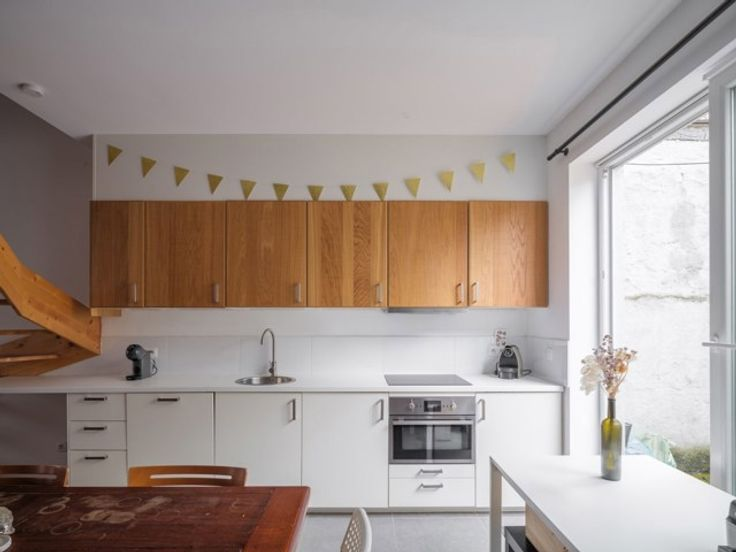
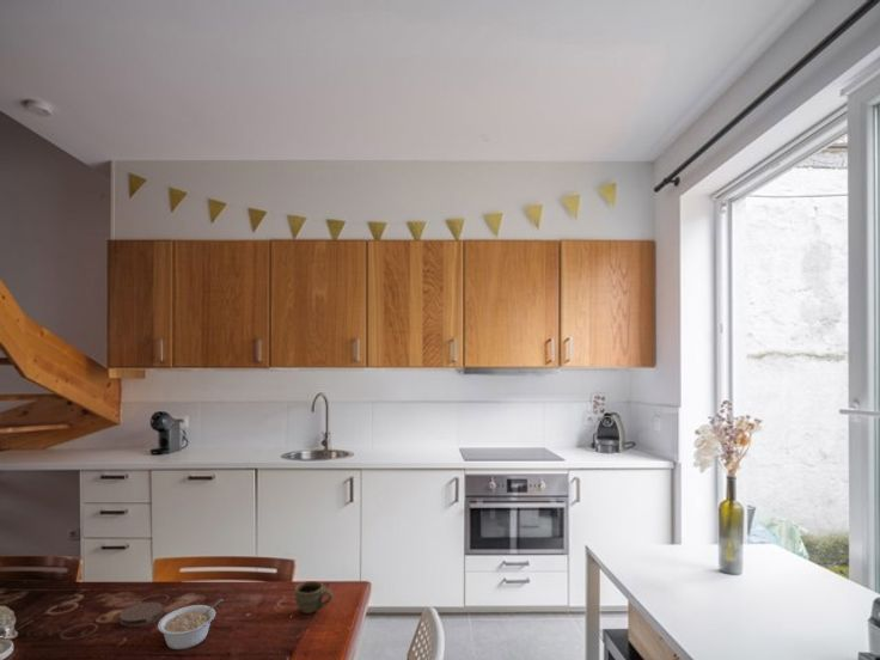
+ coaster (141, 613)
+ cup (313, 599)
+ legume (188, 625)
